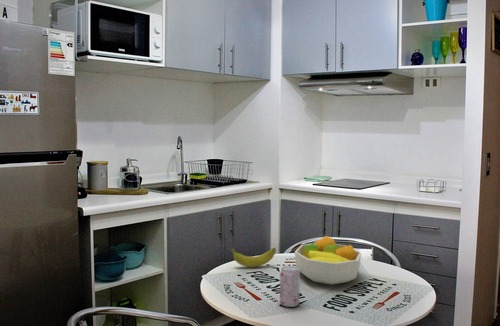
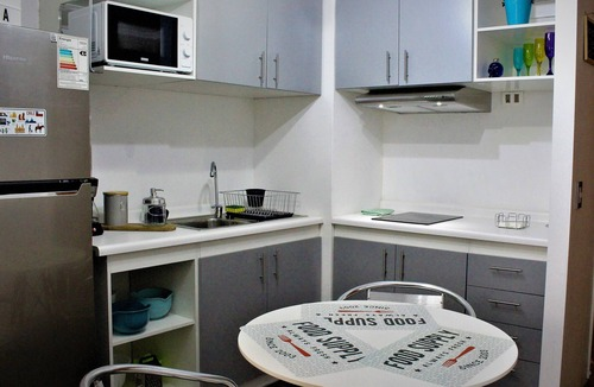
- fruit bowl (327, 258)
- beverage can (289, 286)
- banana (253, 257)
